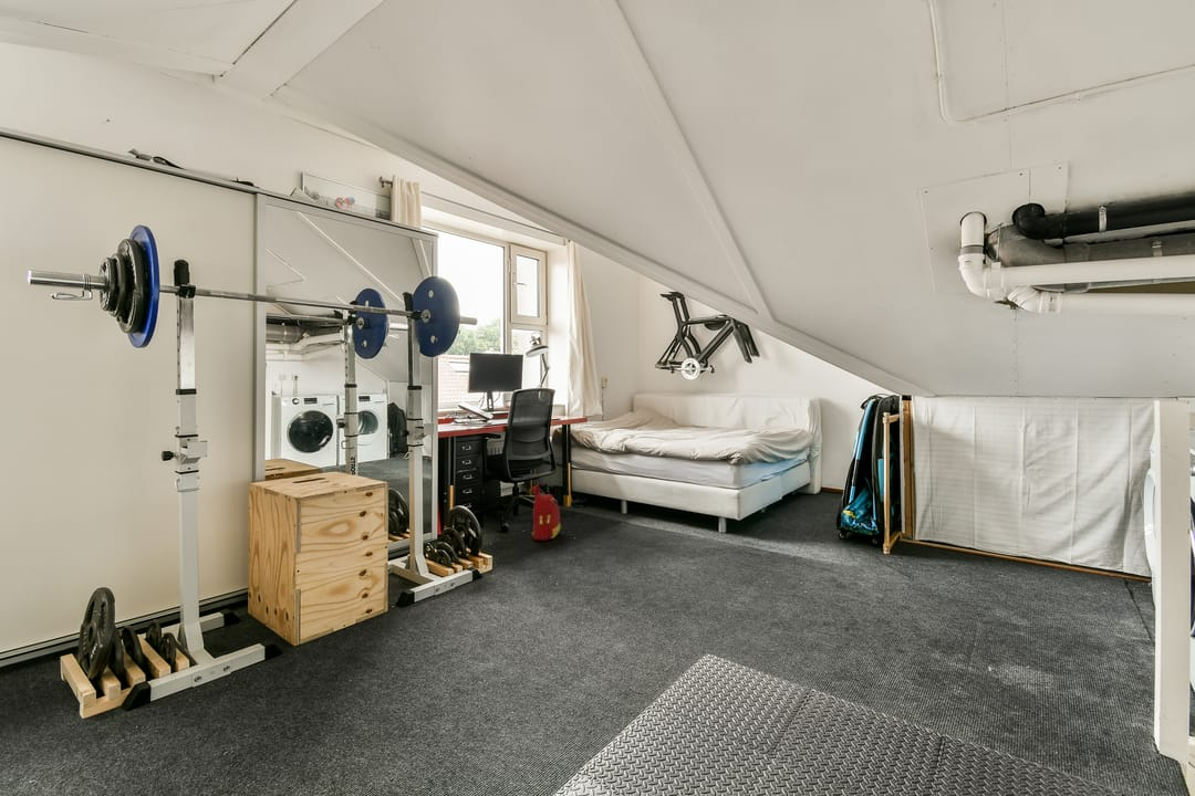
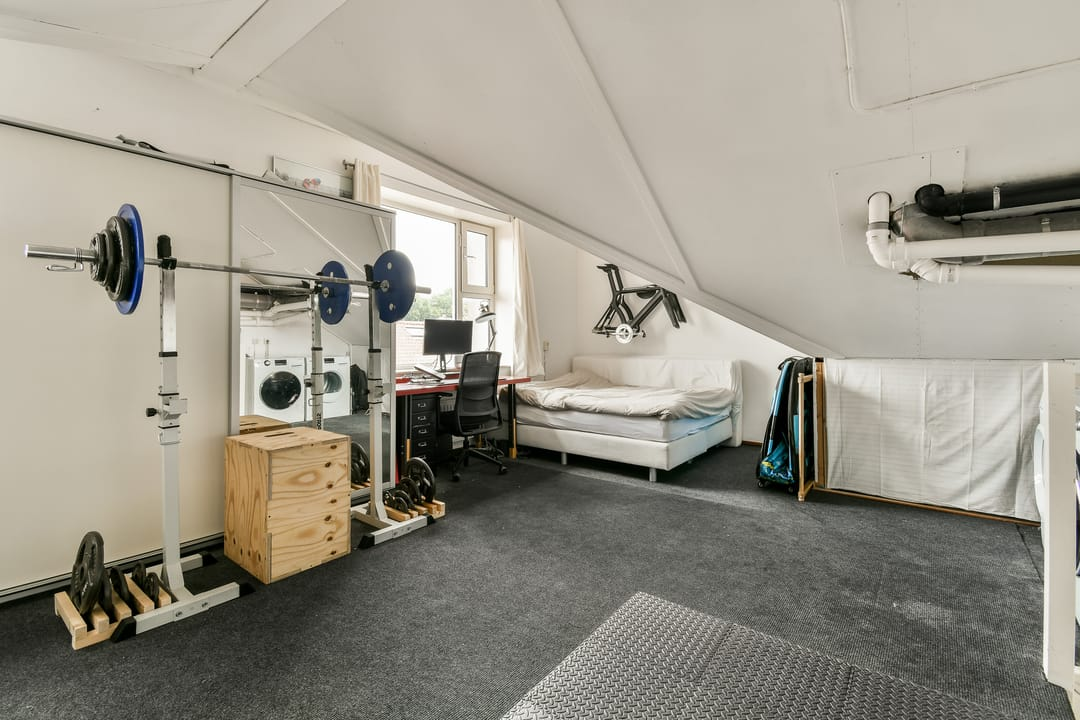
- backpack (545, 510)
